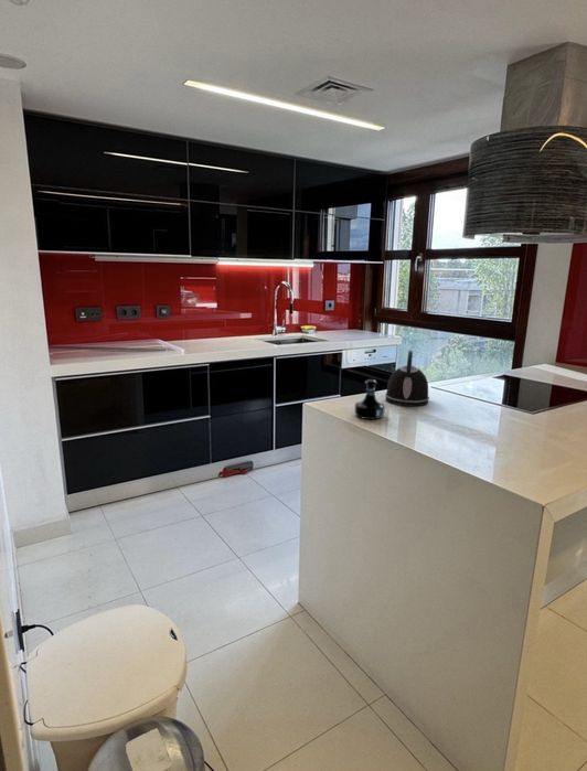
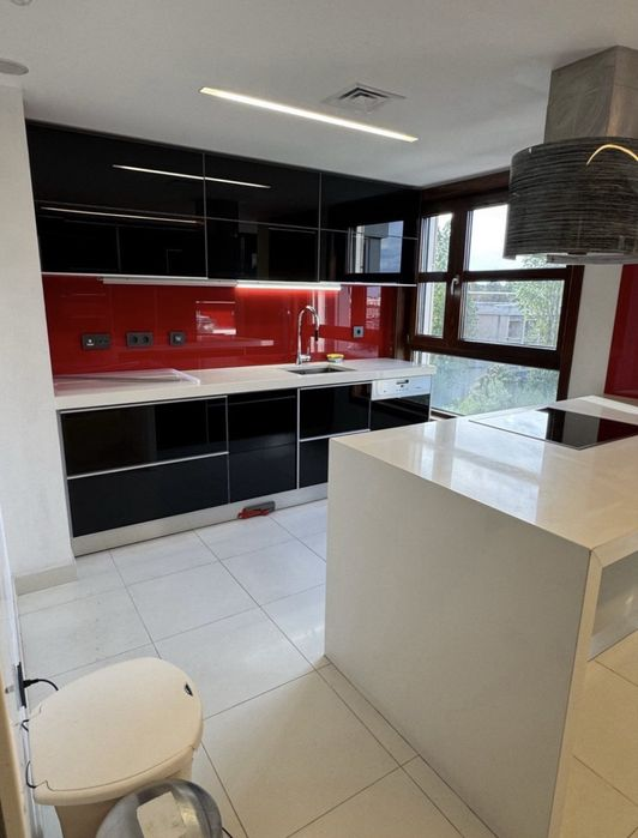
- tequila bottle (370, 397)
- kettle (408, 375)
